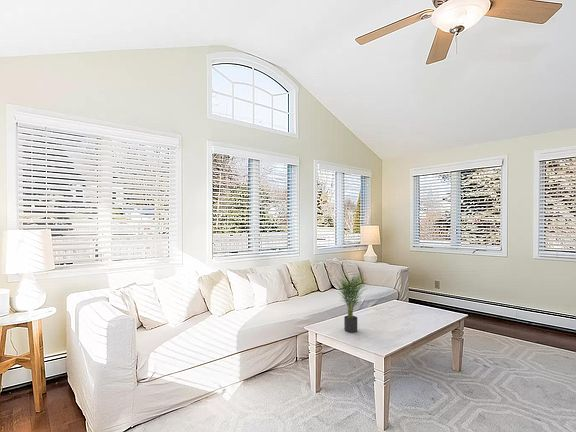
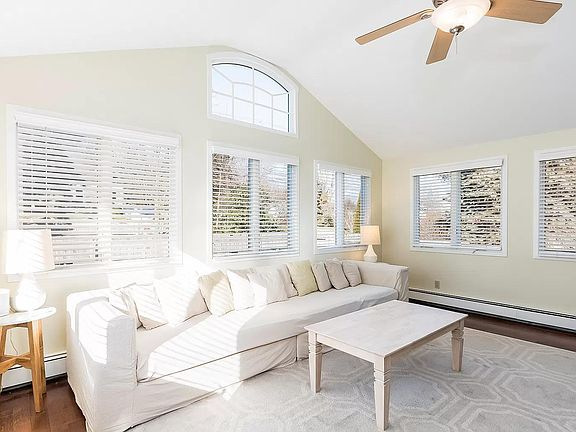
- potted plant (352, 297)
